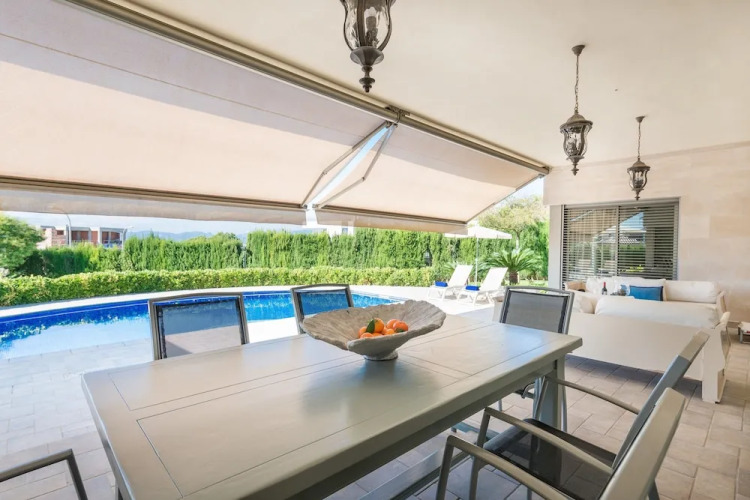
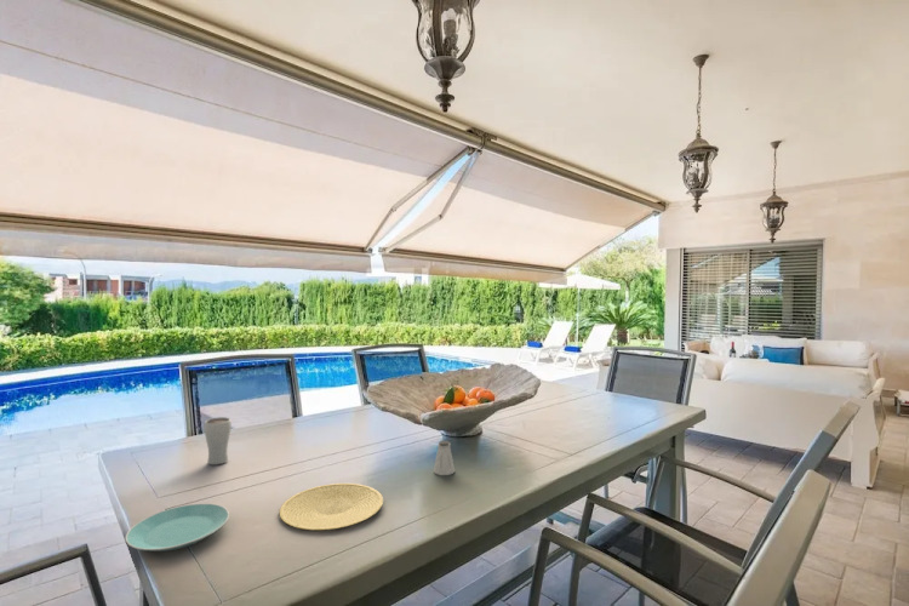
+ saltshaker (444, 456)
+ plate (332, 504)
+ drinking glass (218, 441)
+ plate (179, 528)
